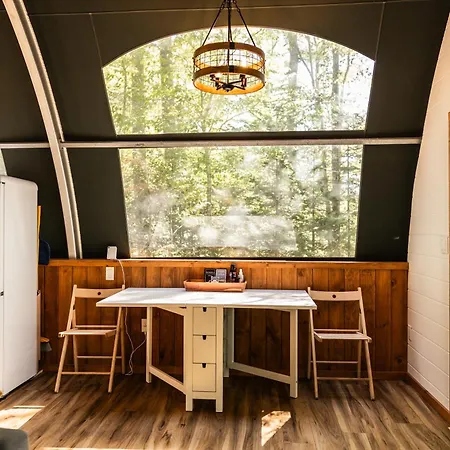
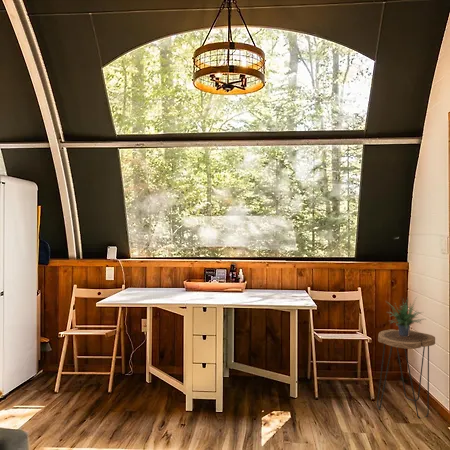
+ side table (409, 372)
+ potted plant (403, 314)
